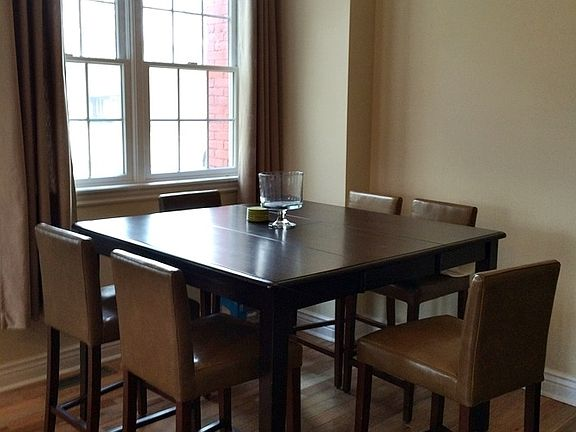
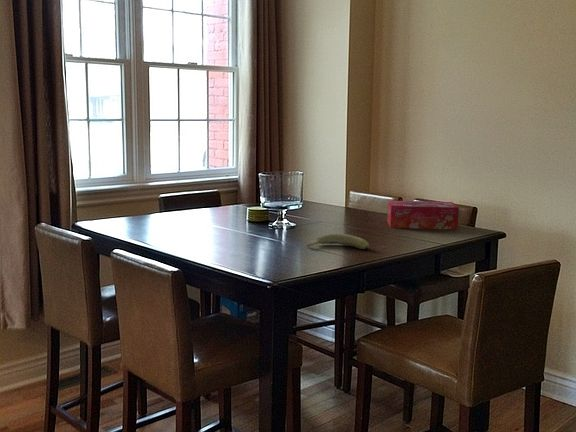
+ tissue box (422, 214)
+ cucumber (335, 242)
